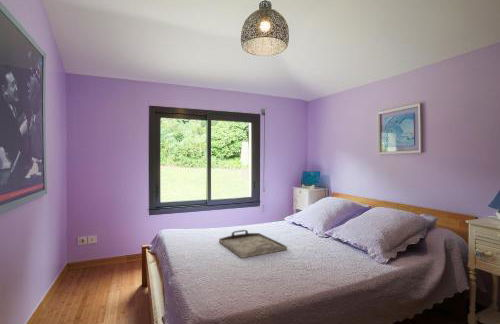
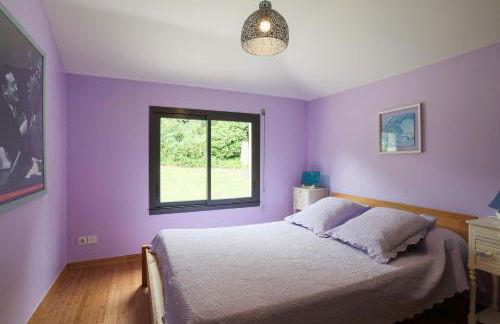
- serving tray (251, 241)
